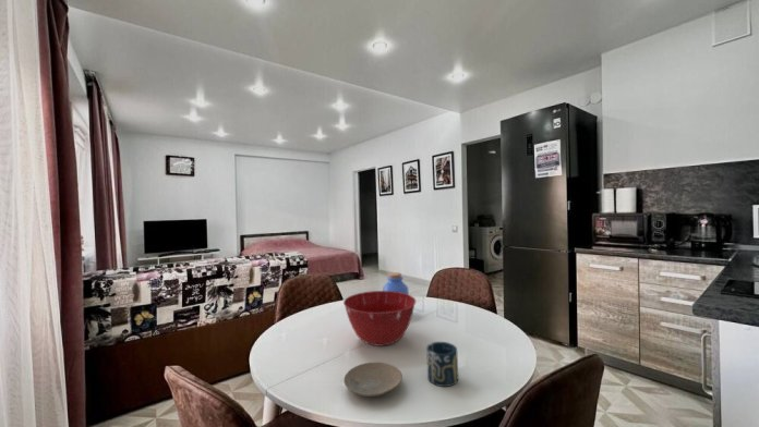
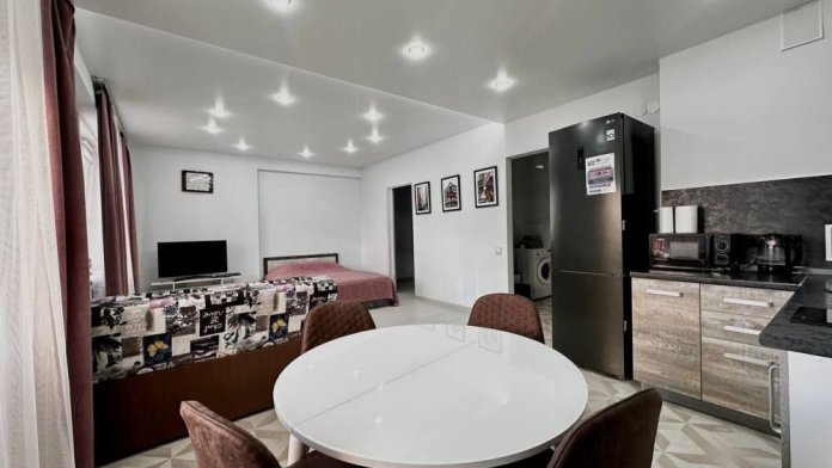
- cup (442, 361)
- mixing bowl (380, 319)
- jar (395, 291)
- plate (373, 381)
